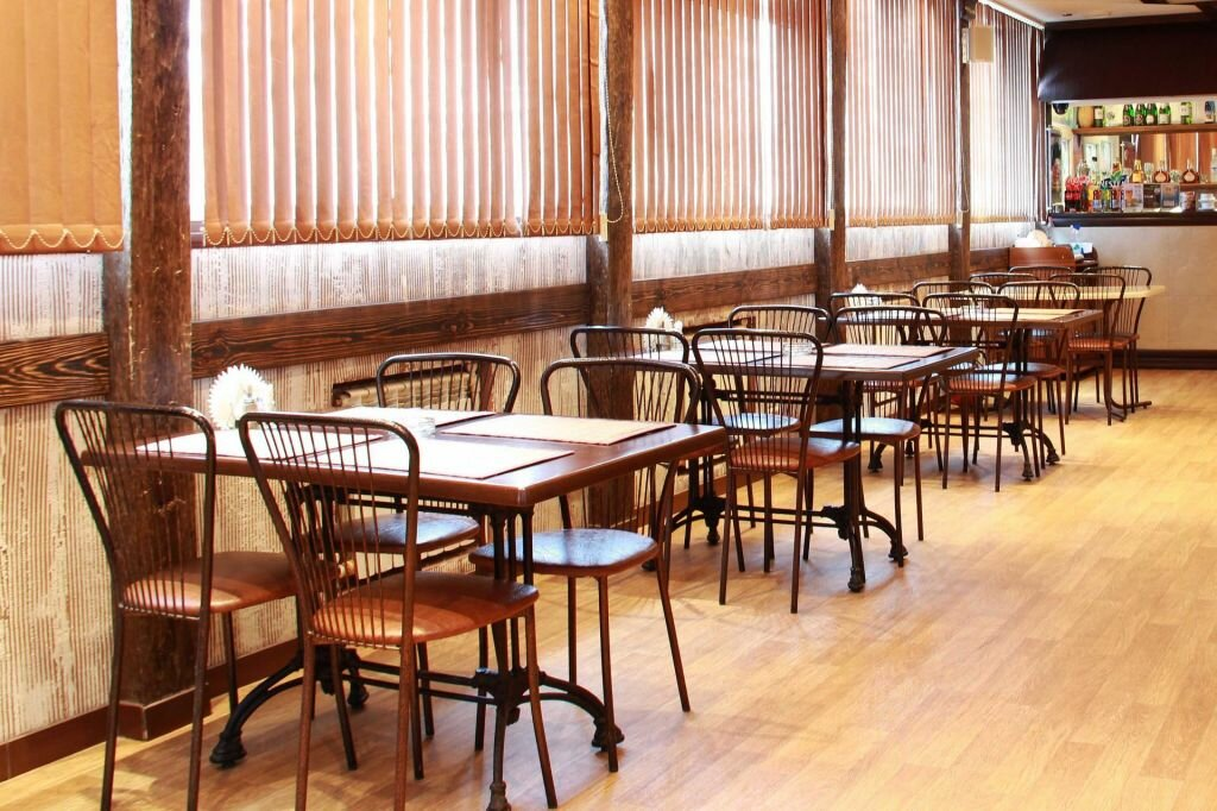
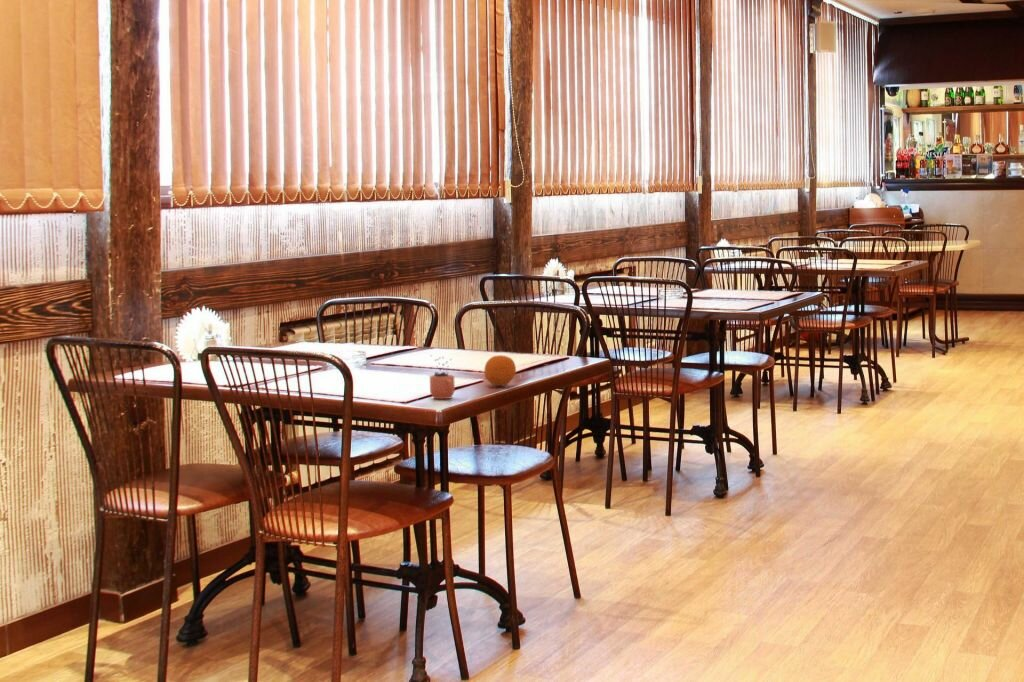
+ fruit (500, 370)
+ cocoa (442, 376)
